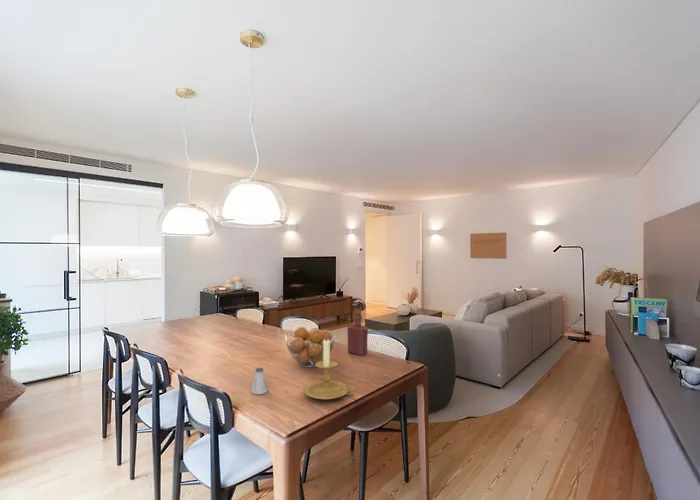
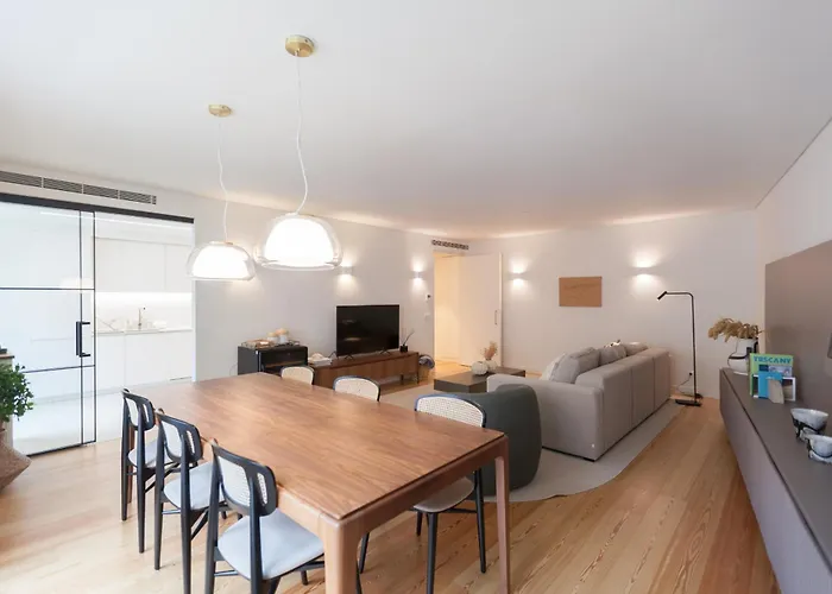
- fruit basket (310, 345)
- candle holder (326, 366)
- saltshaker (259, 379)
- bottle (357, 332)
